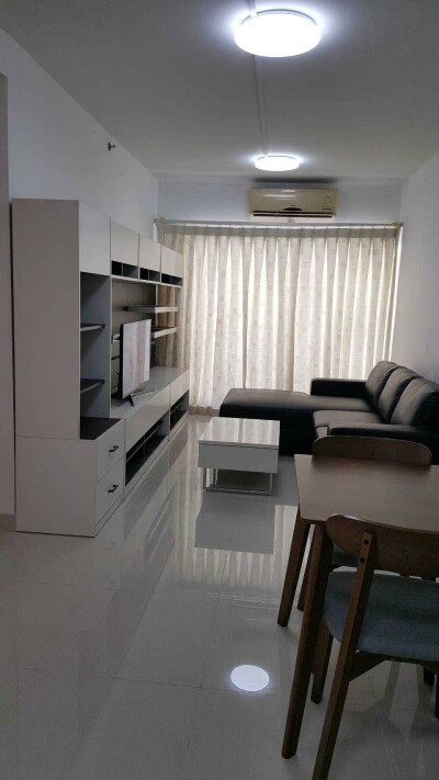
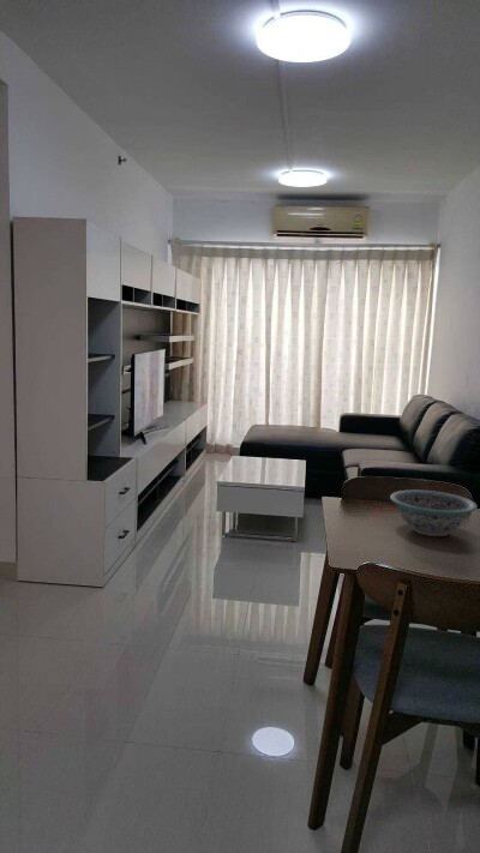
+ decorative bowl (431, 515)
